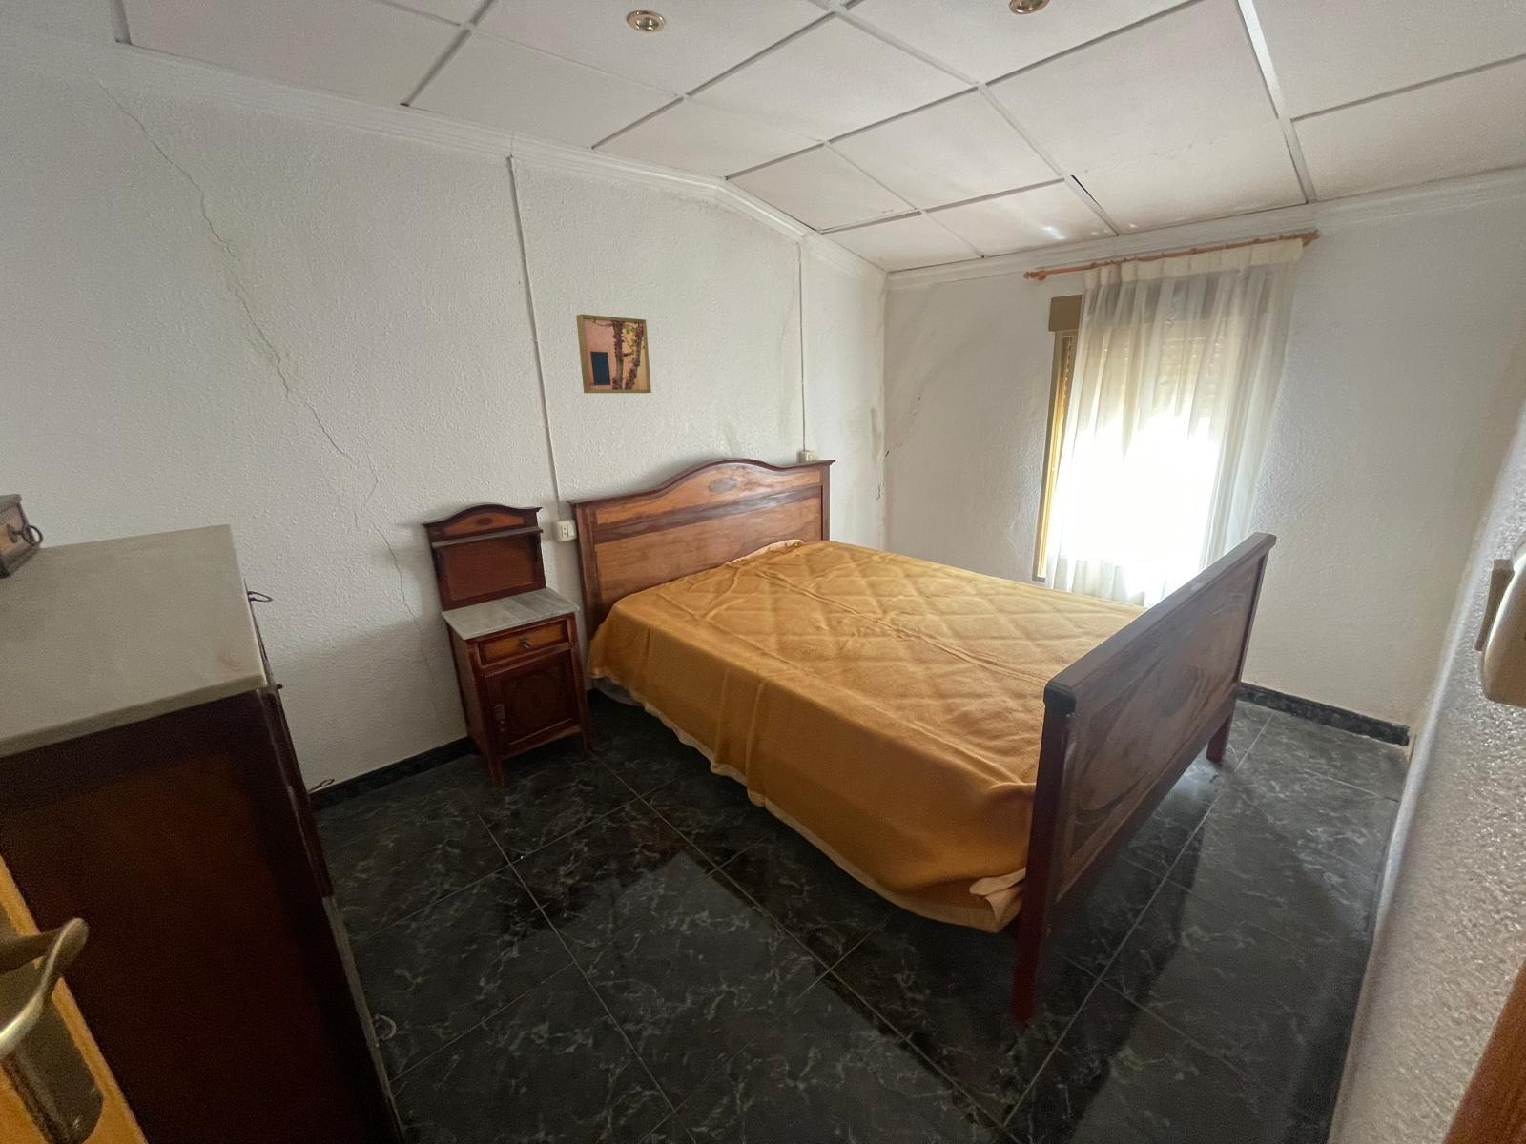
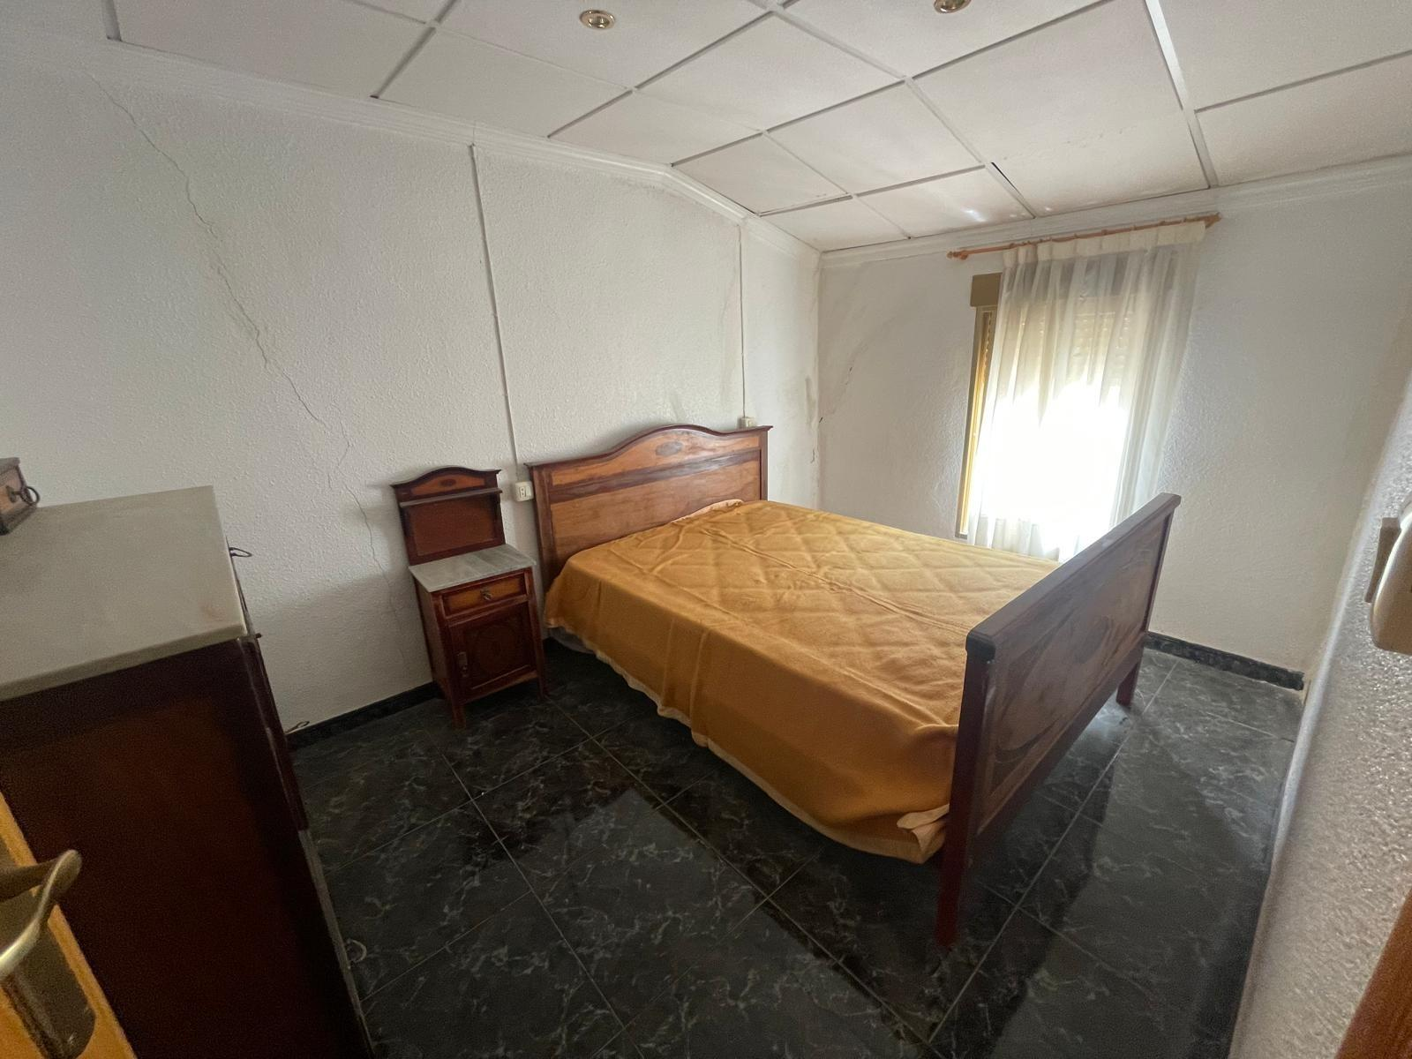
- wall art (615, 356)
